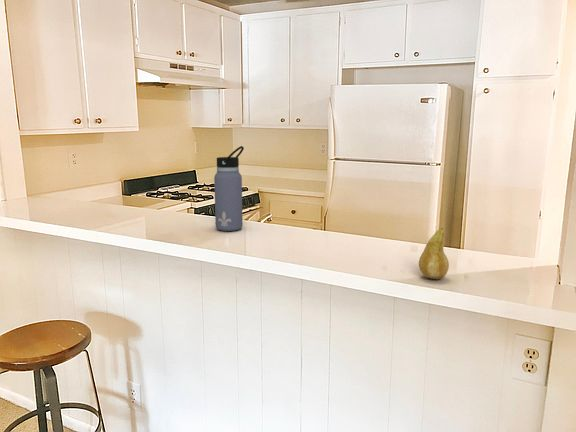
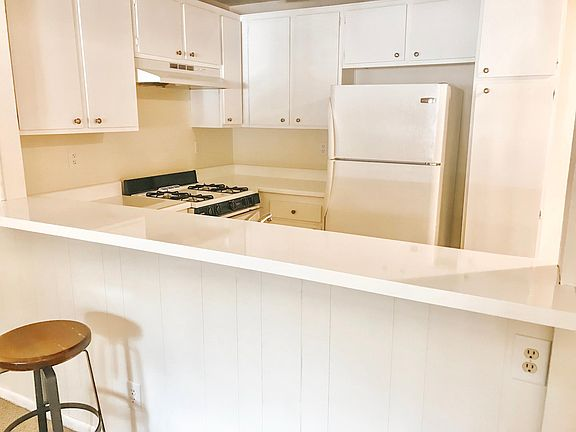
- fruit (434, 253)
- water bottle (229, 188)
